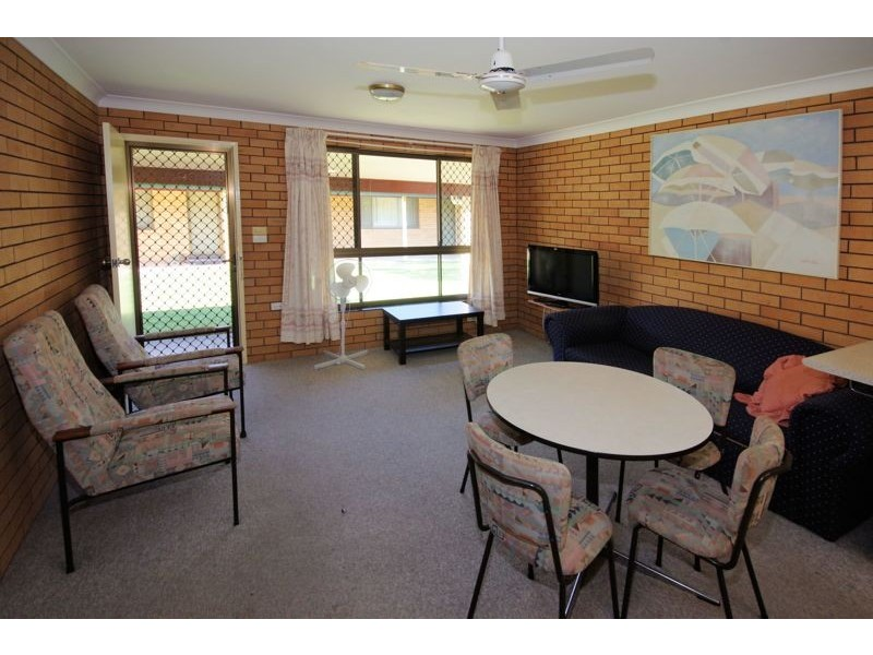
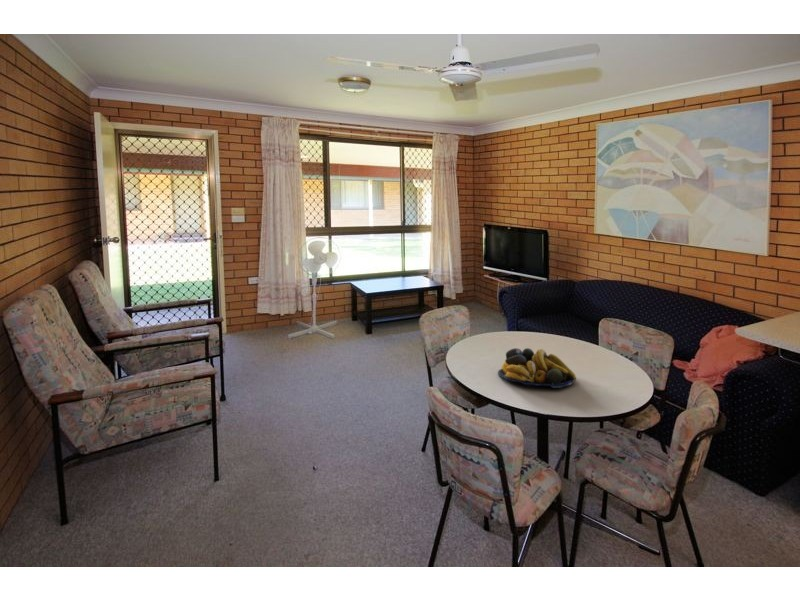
+ fruit bowl (535, 363)
